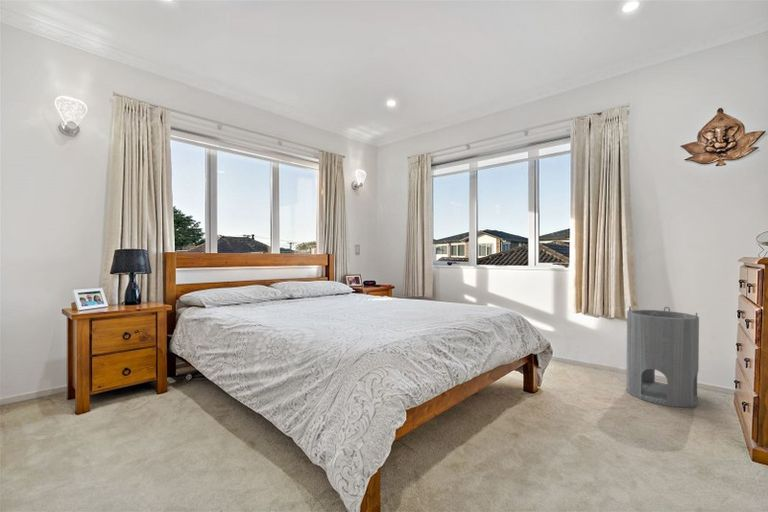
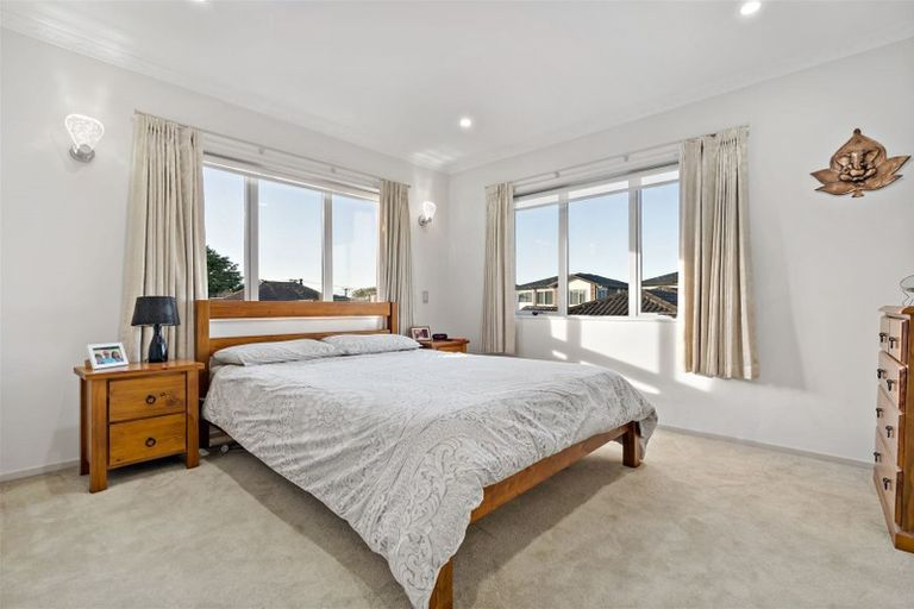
- cylinder (660, 352)
